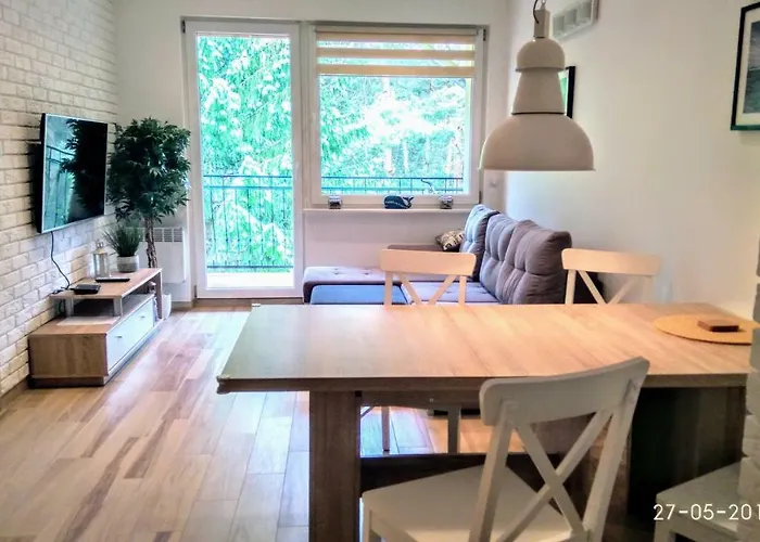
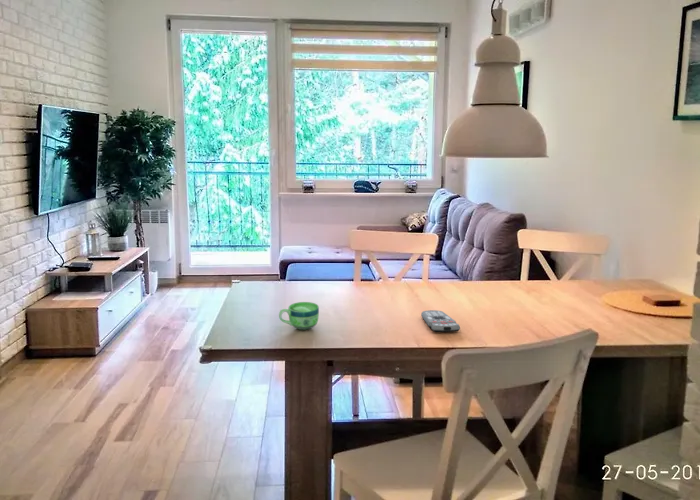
+ cup (299, 317)
+ remote control (438, 320)
